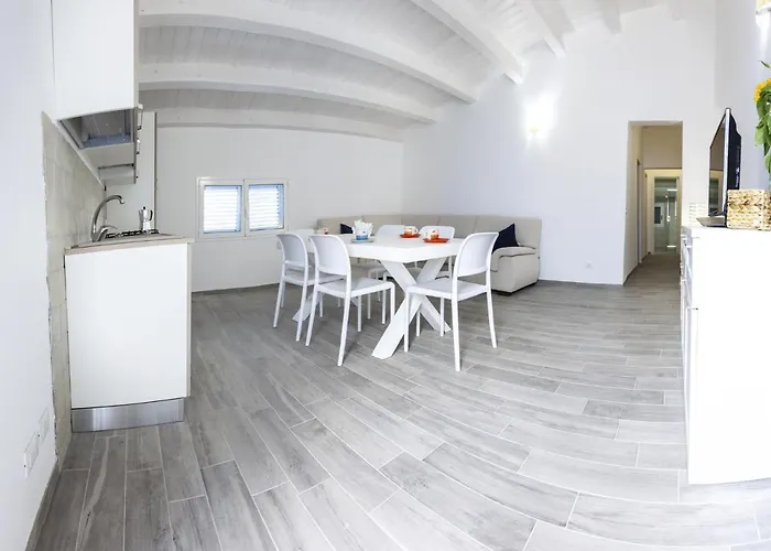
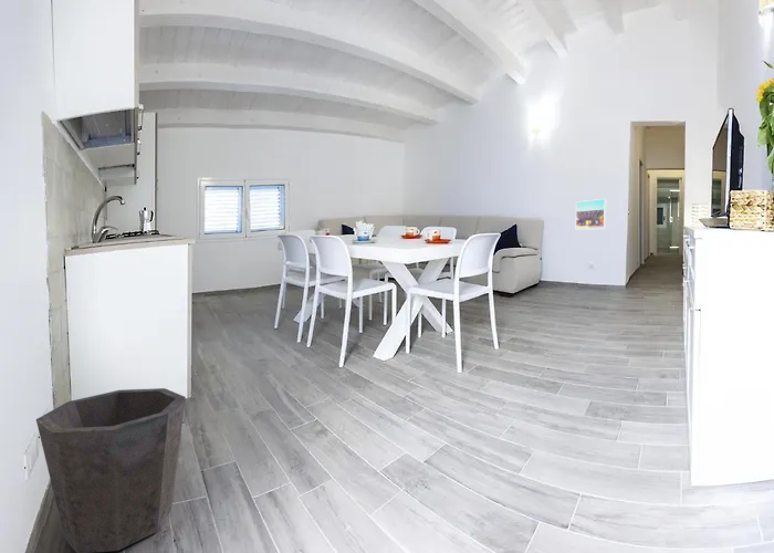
+ waste bin (118, 466)
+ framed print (589, 215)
